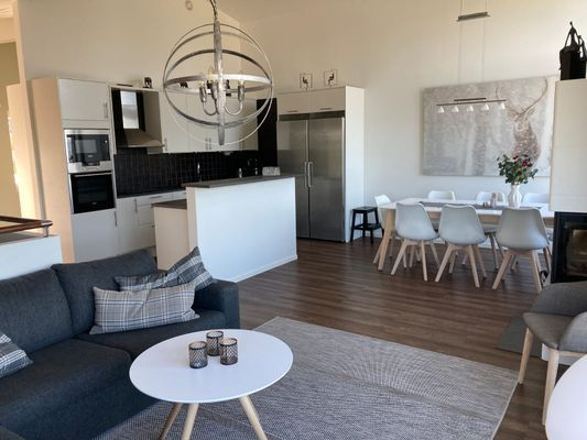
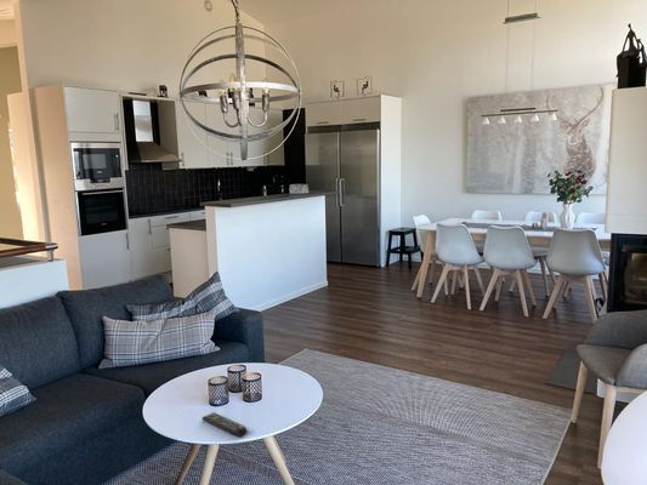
+ remote control (223, 423)
